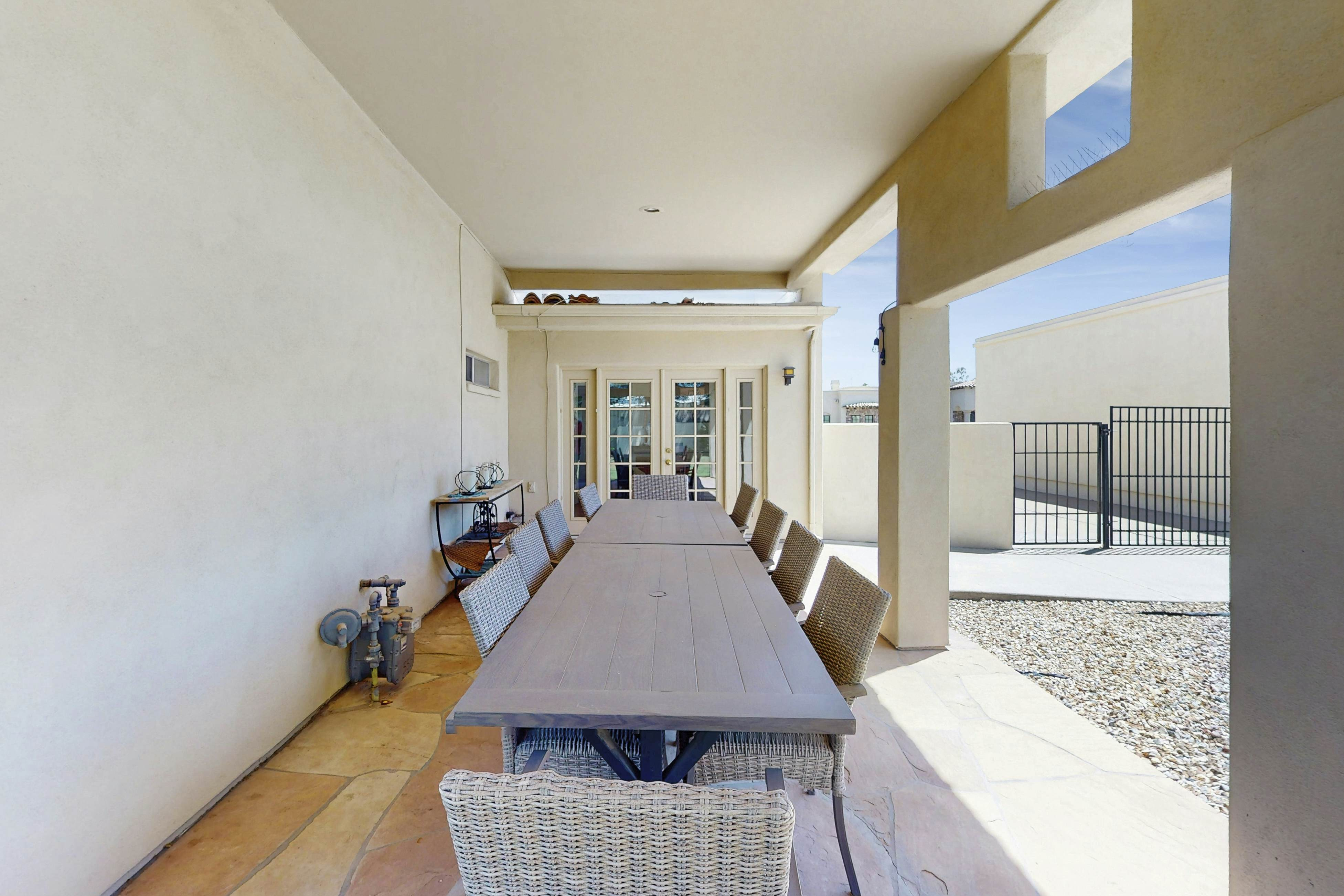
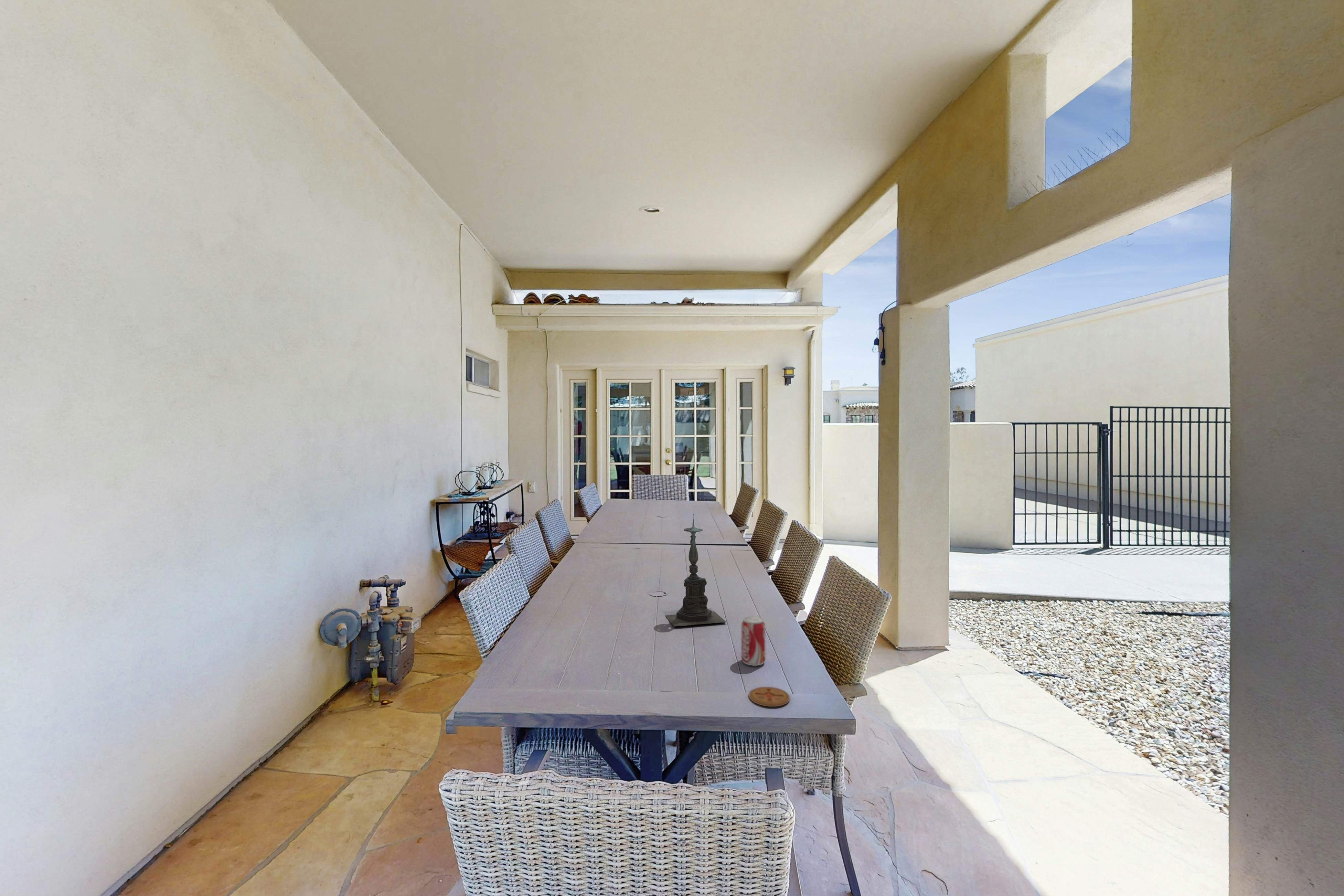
+ candle holder (693, 566)
+ beverage can (753, 640)
+ coaster (769, 696)
